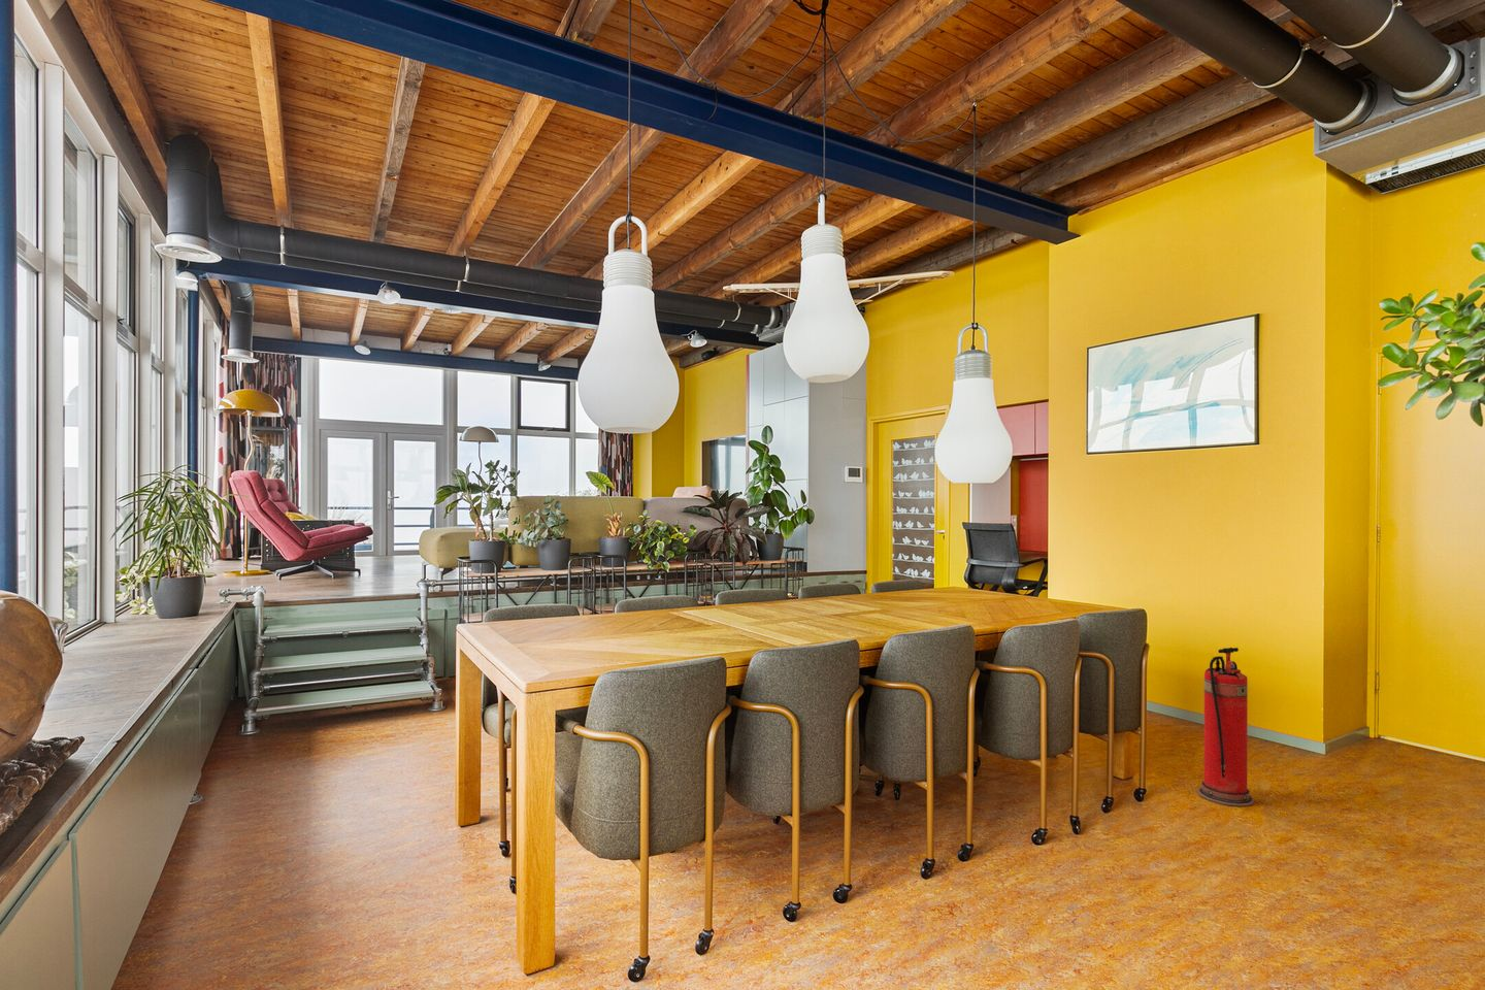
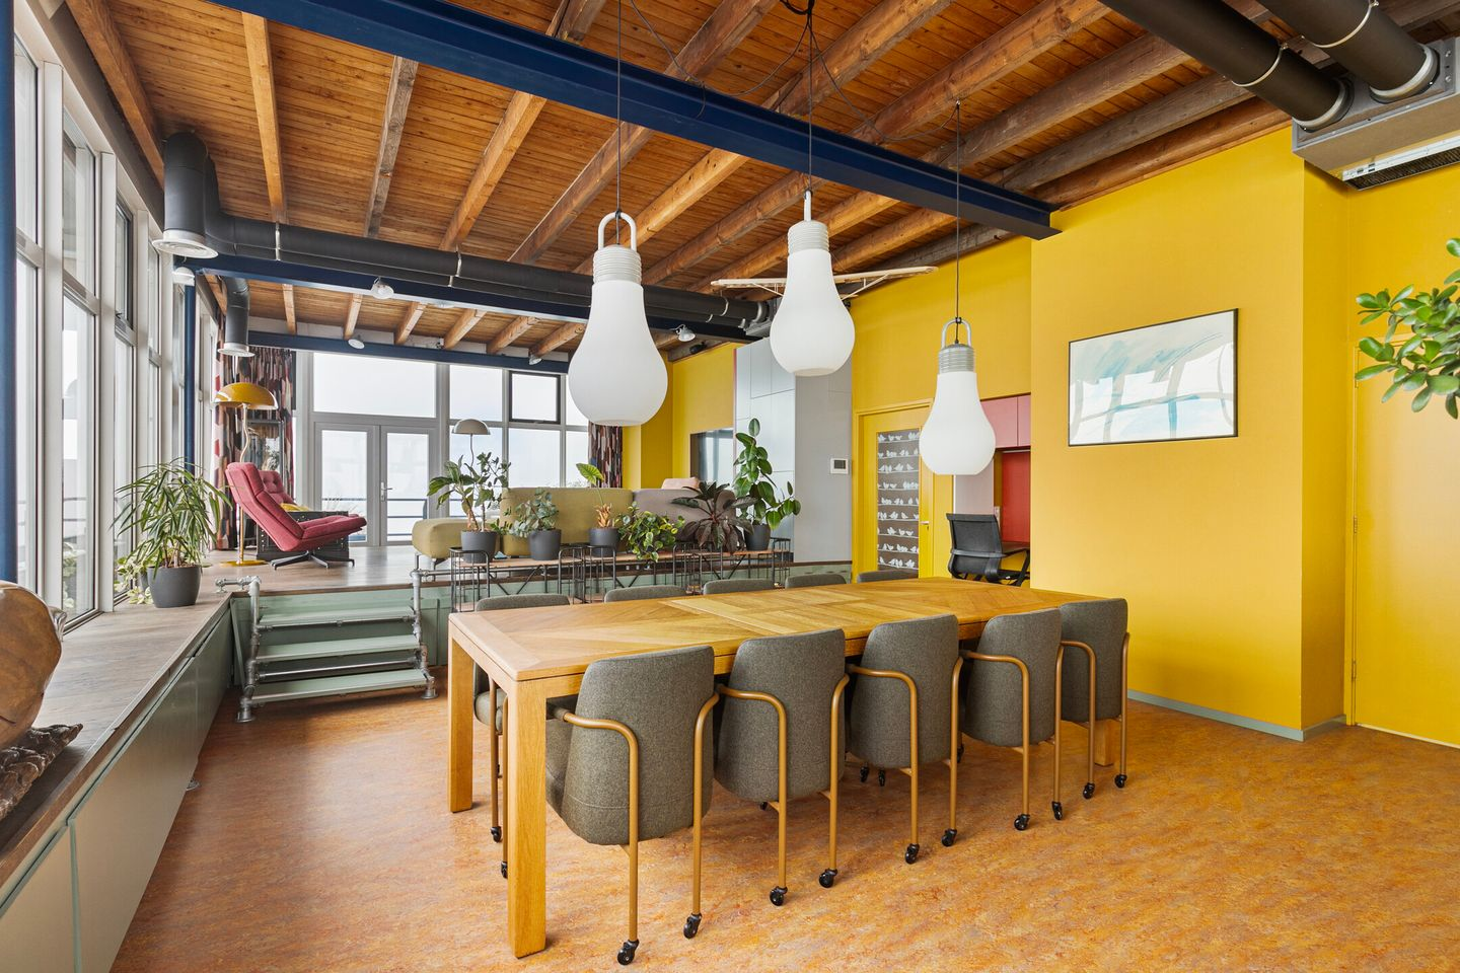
- fire extinguisher (1225, 722)
